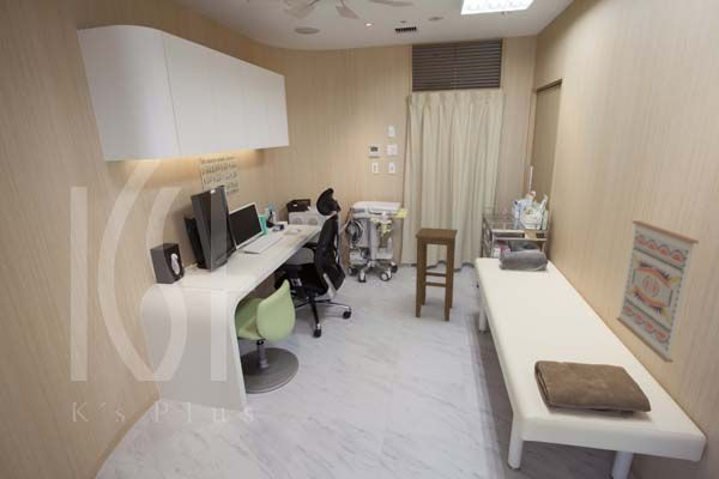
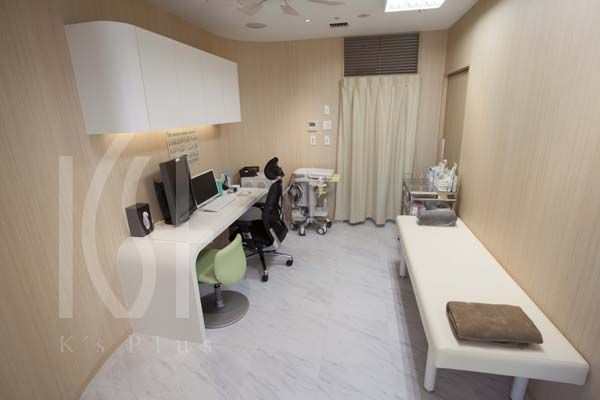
- wall art (651, 285)
- stool (435, 273)
